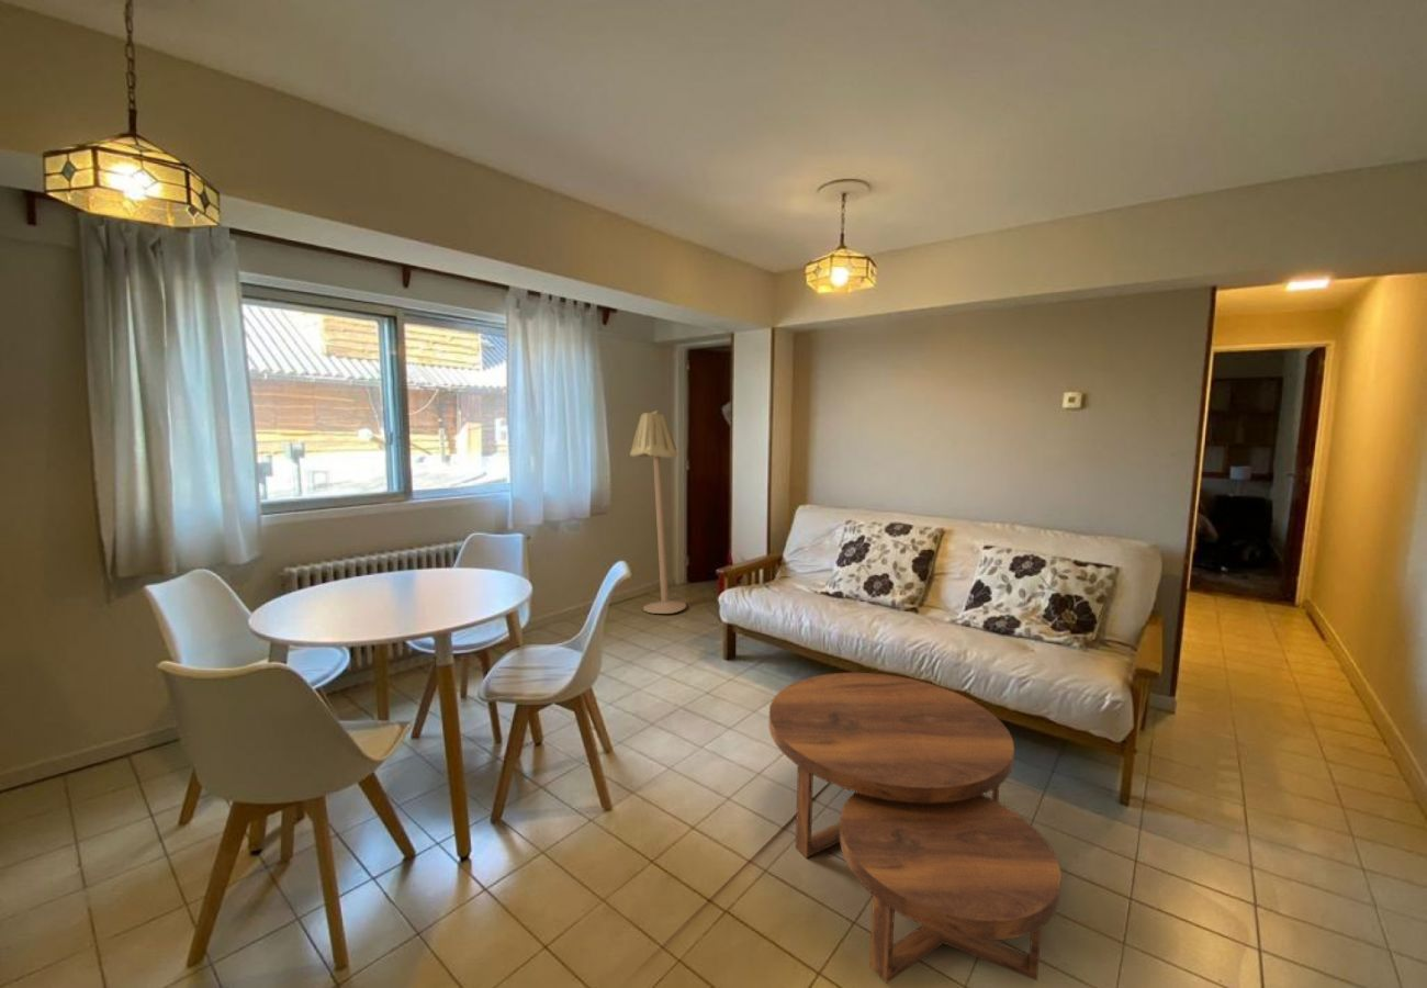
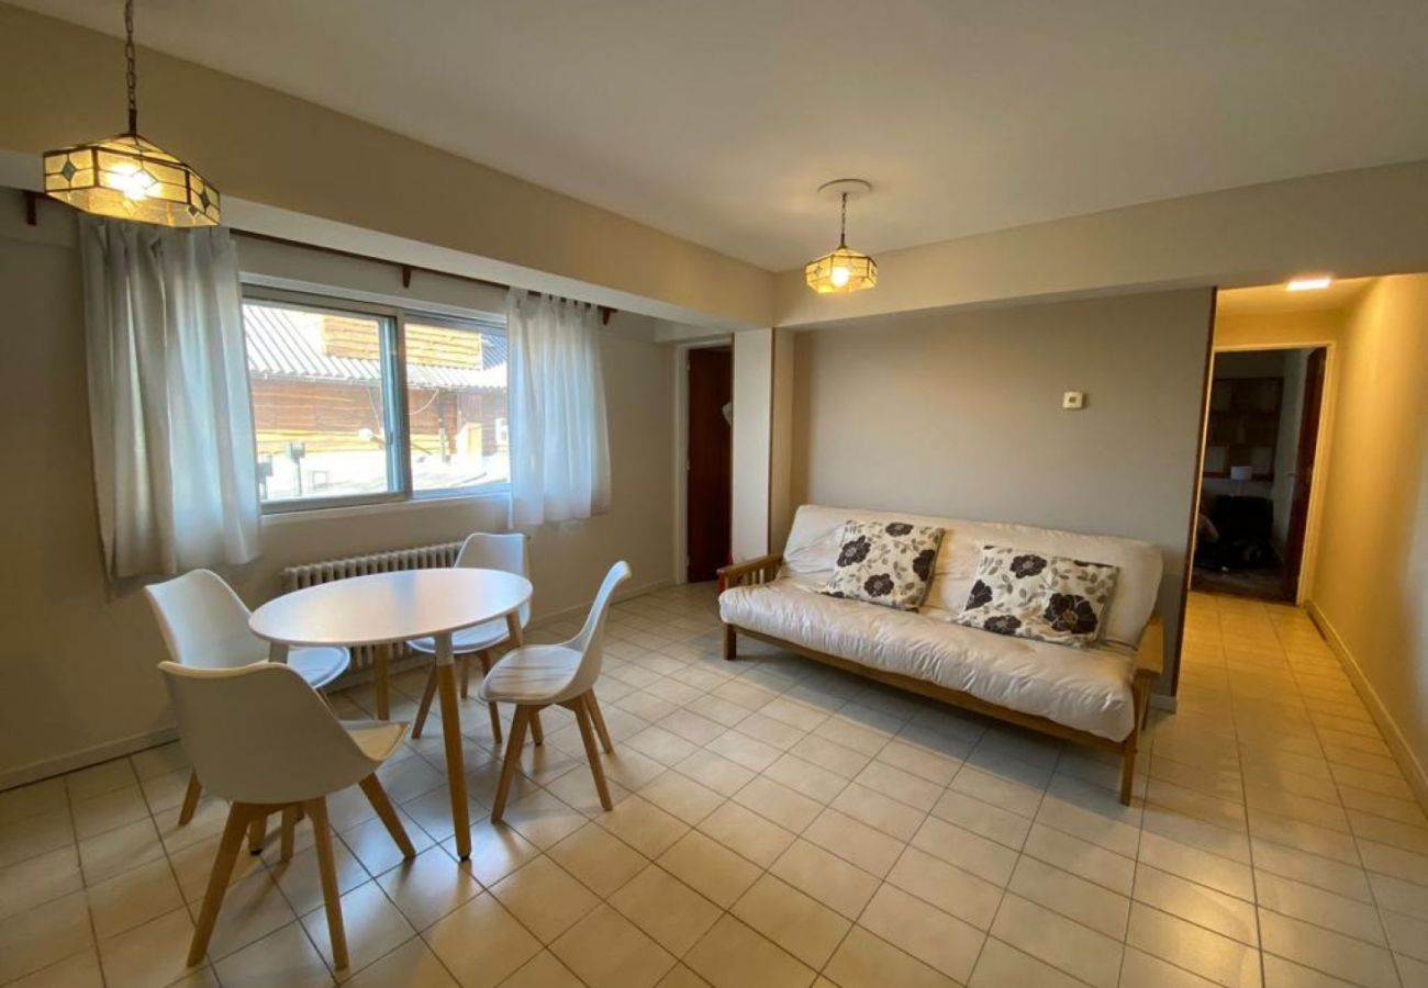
- floor lamp (656, 509)
- coffee table (900, 798)
